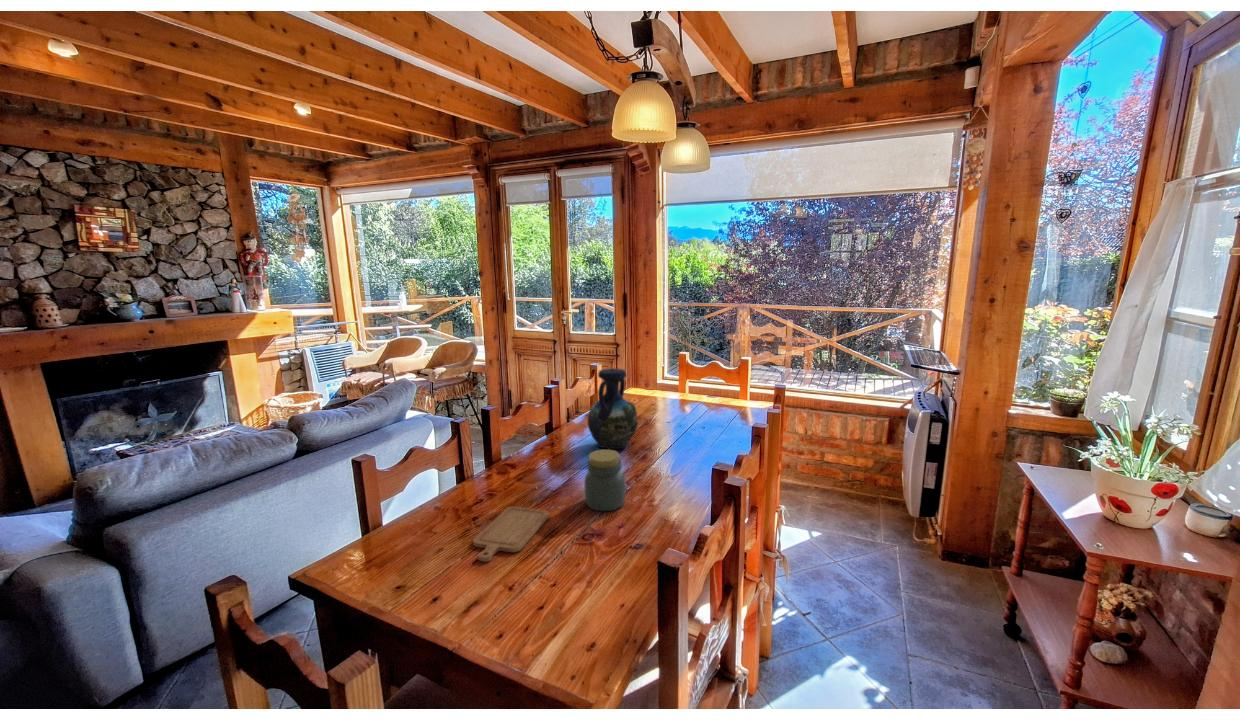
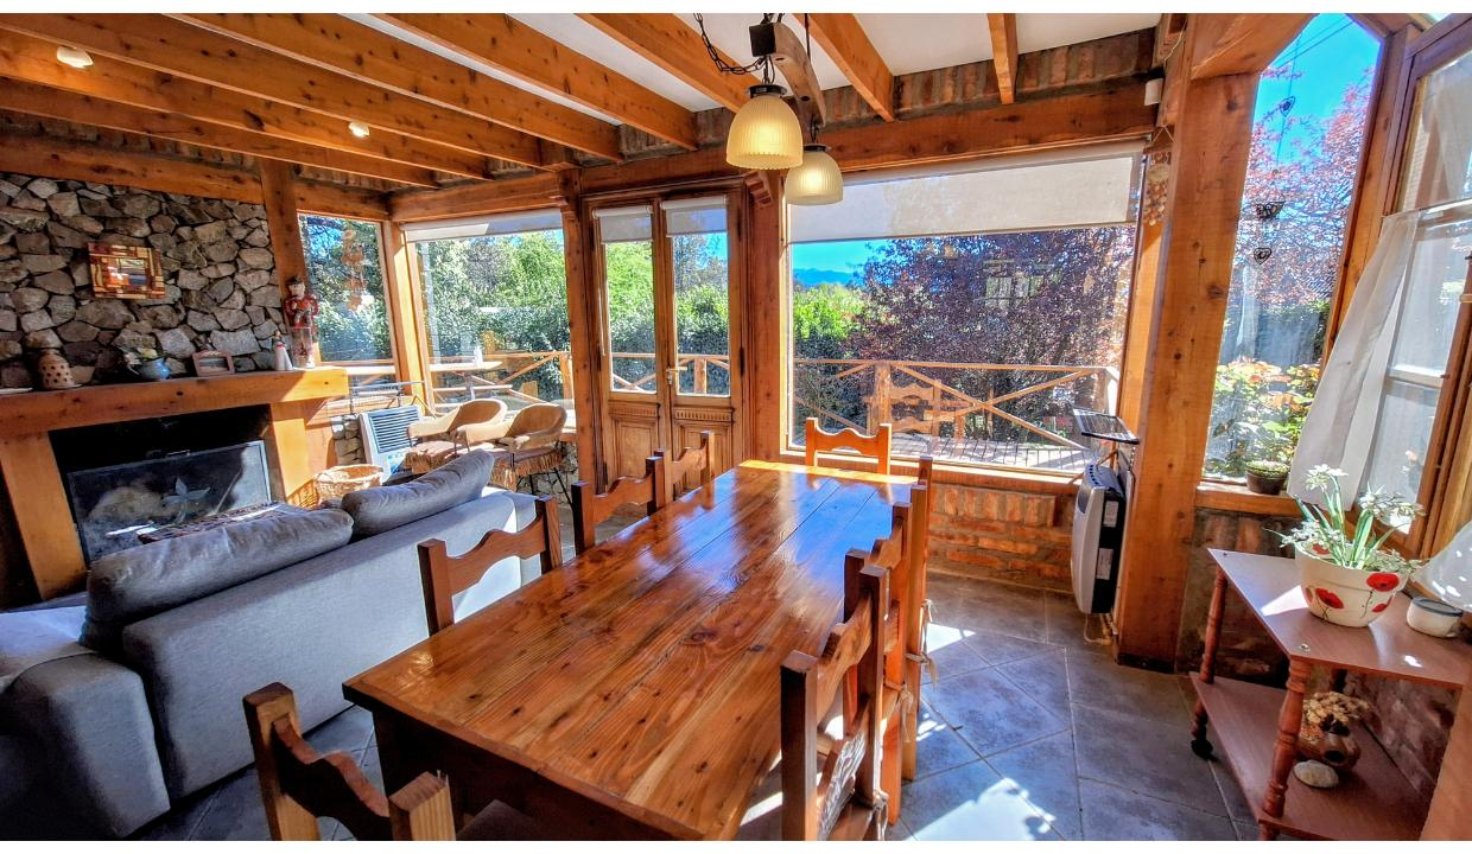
- jar (604, 479)
- chopping board (508, 532)
- vase (612, 408)
